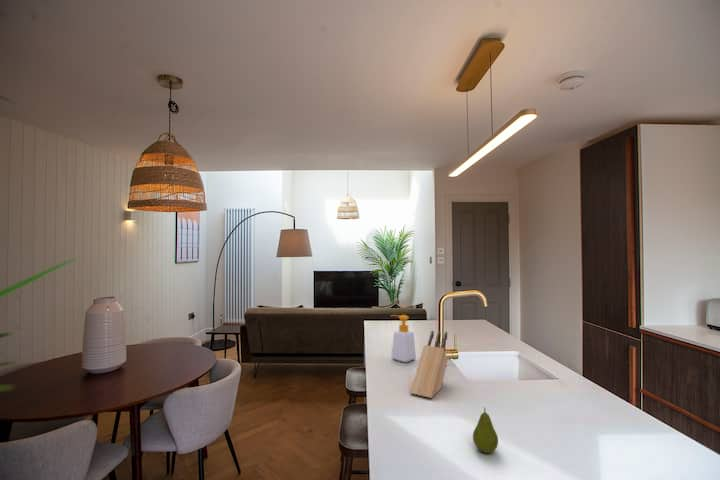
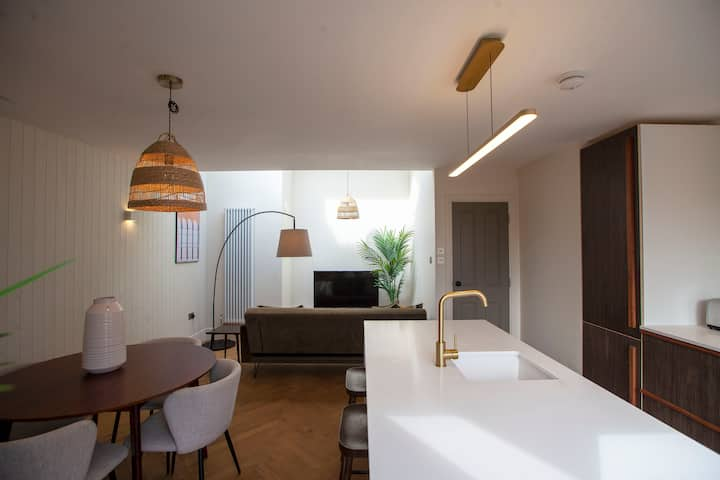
- fruit (485, 428)
- soap bottle (400, 336)
- knife block (431, 360)
